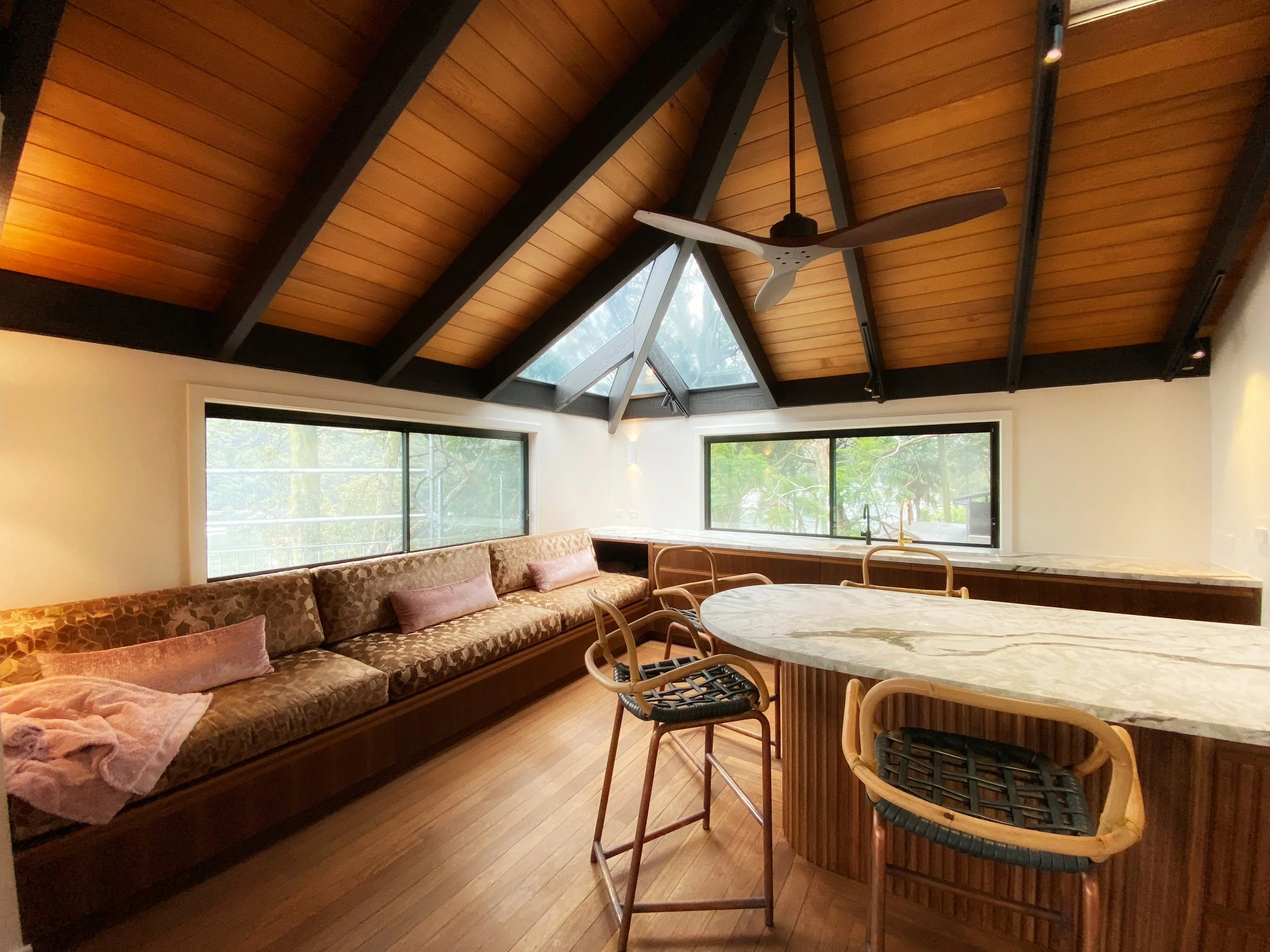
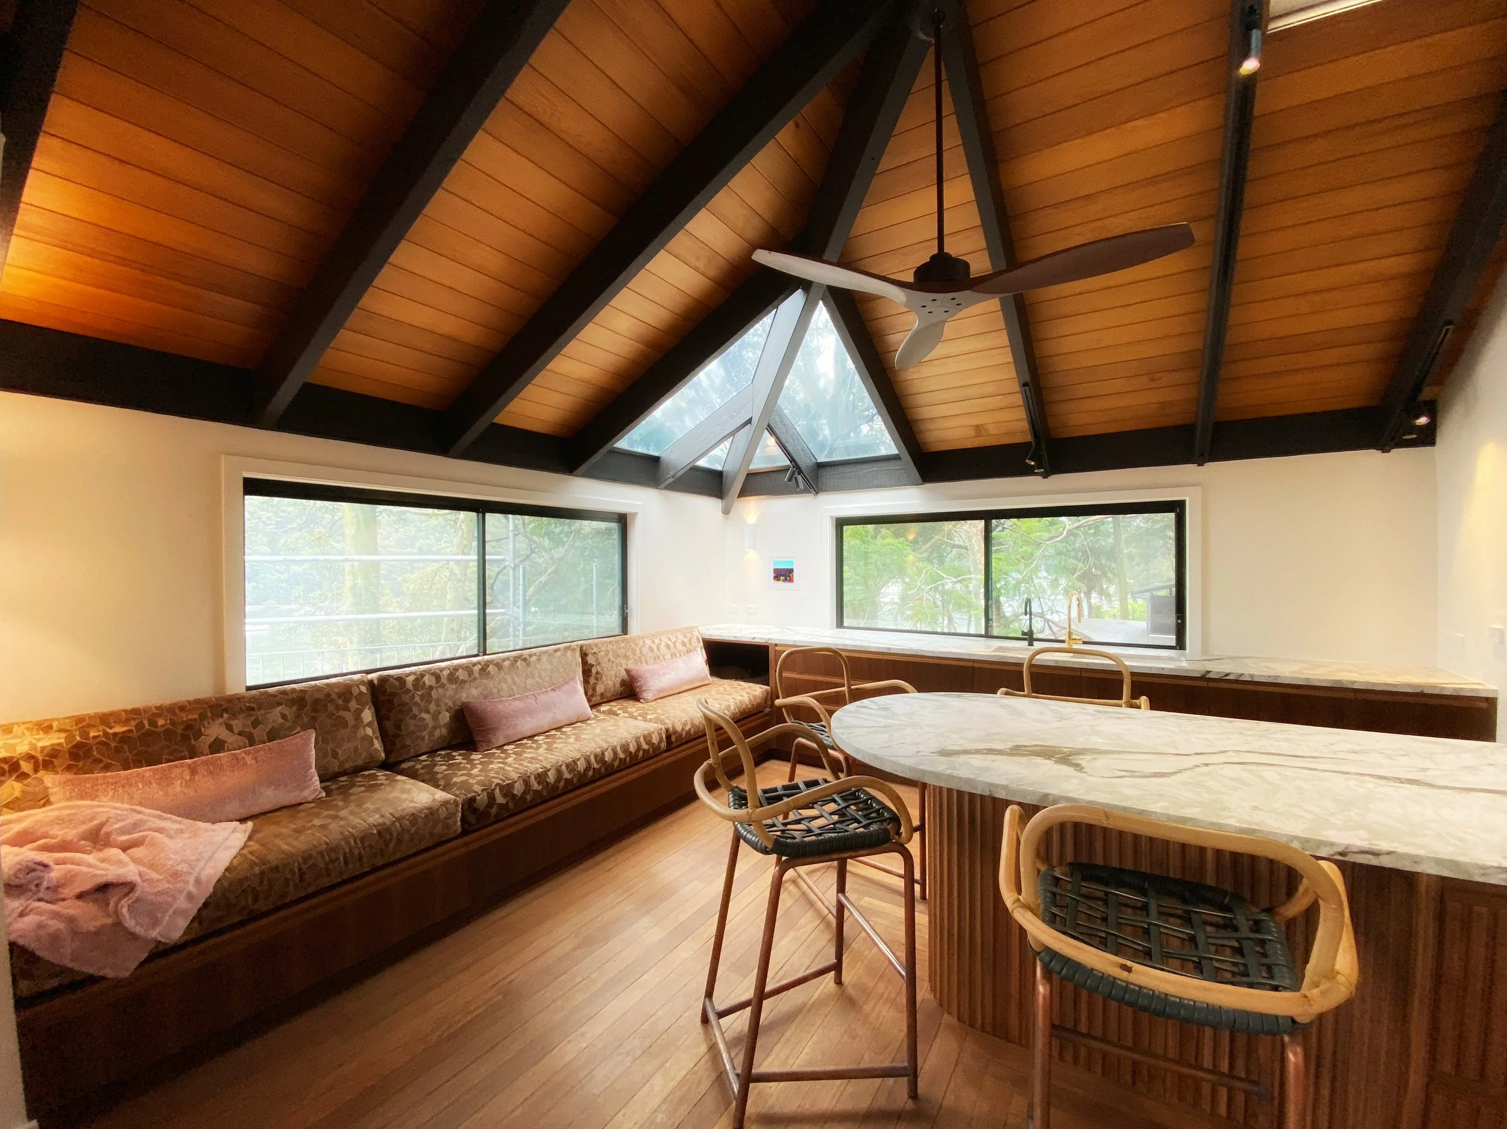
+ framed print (783, 572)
